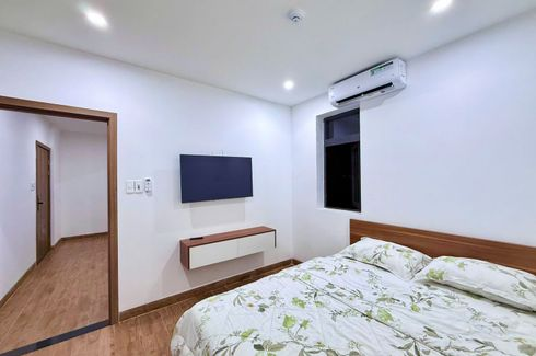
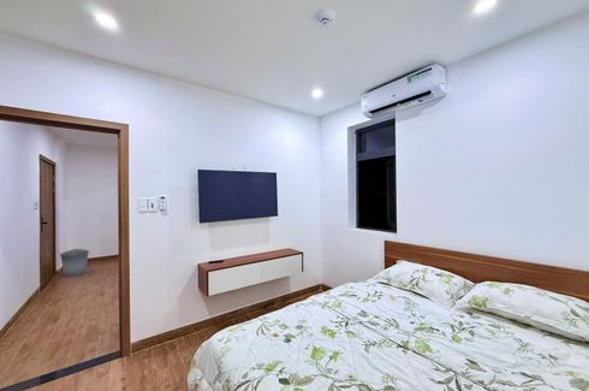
+ trash can (75, 261)
